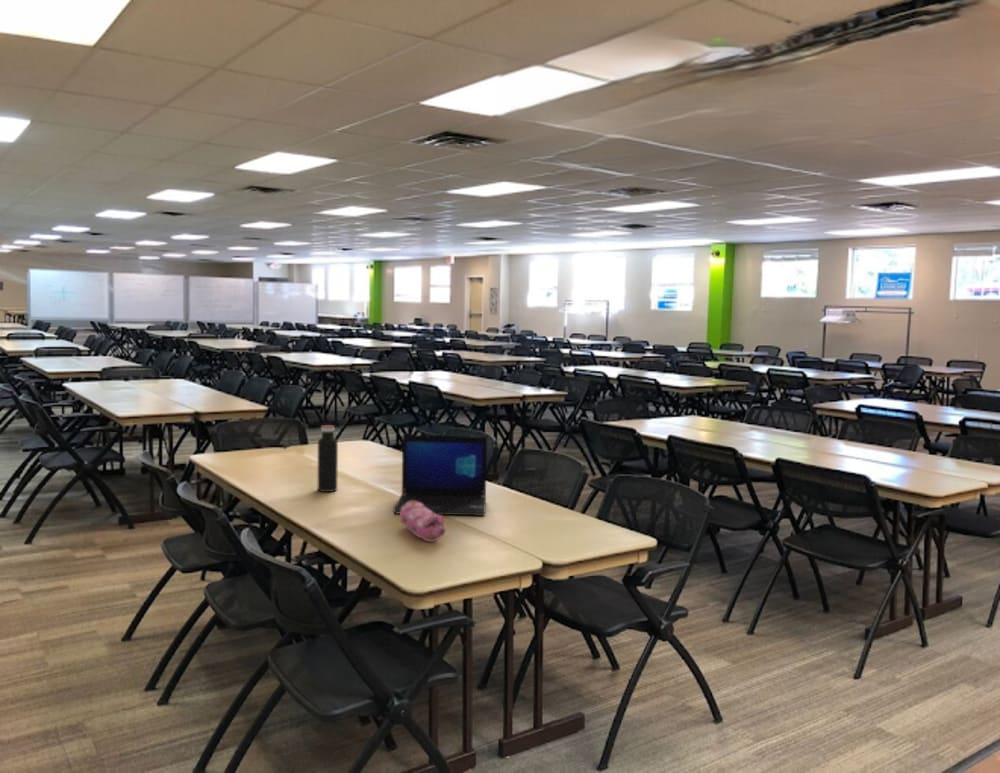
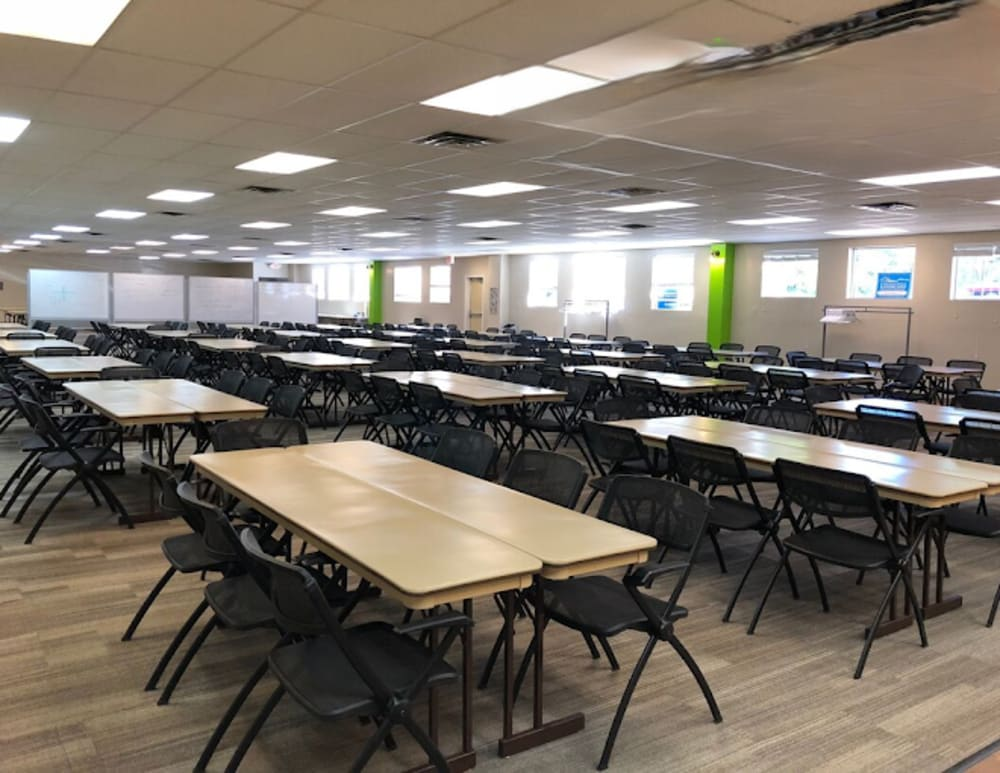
- laptop (442, 473)
- water bottle (327, 458)
- pencil case (421, 520)
